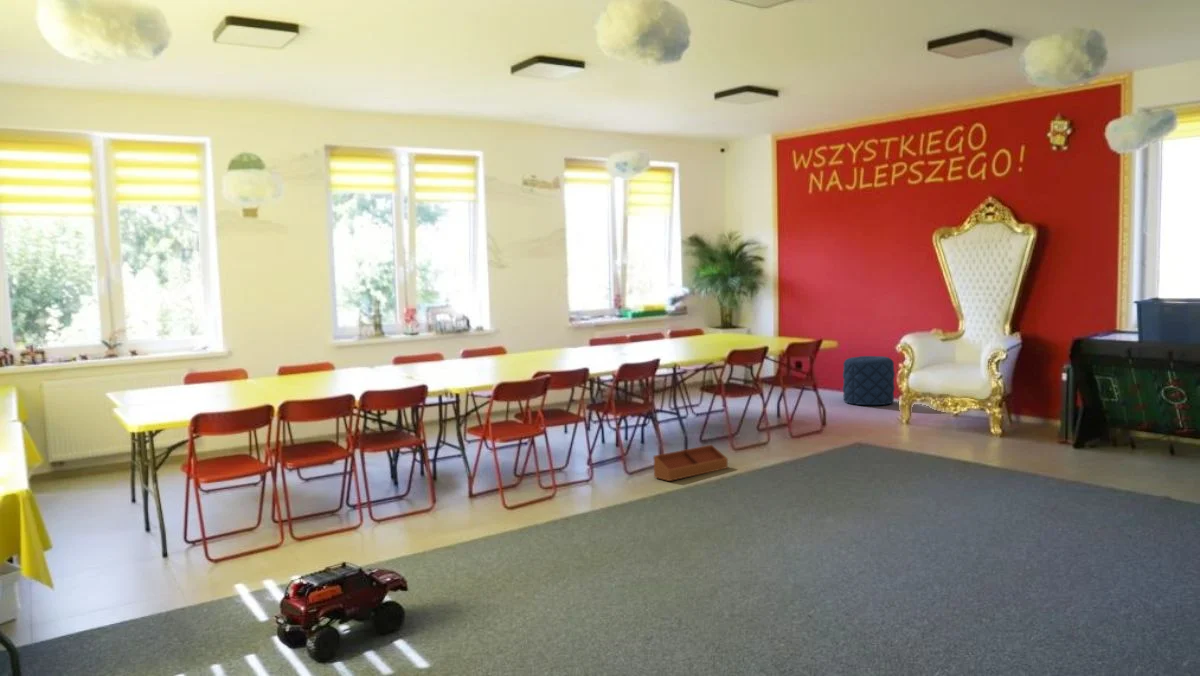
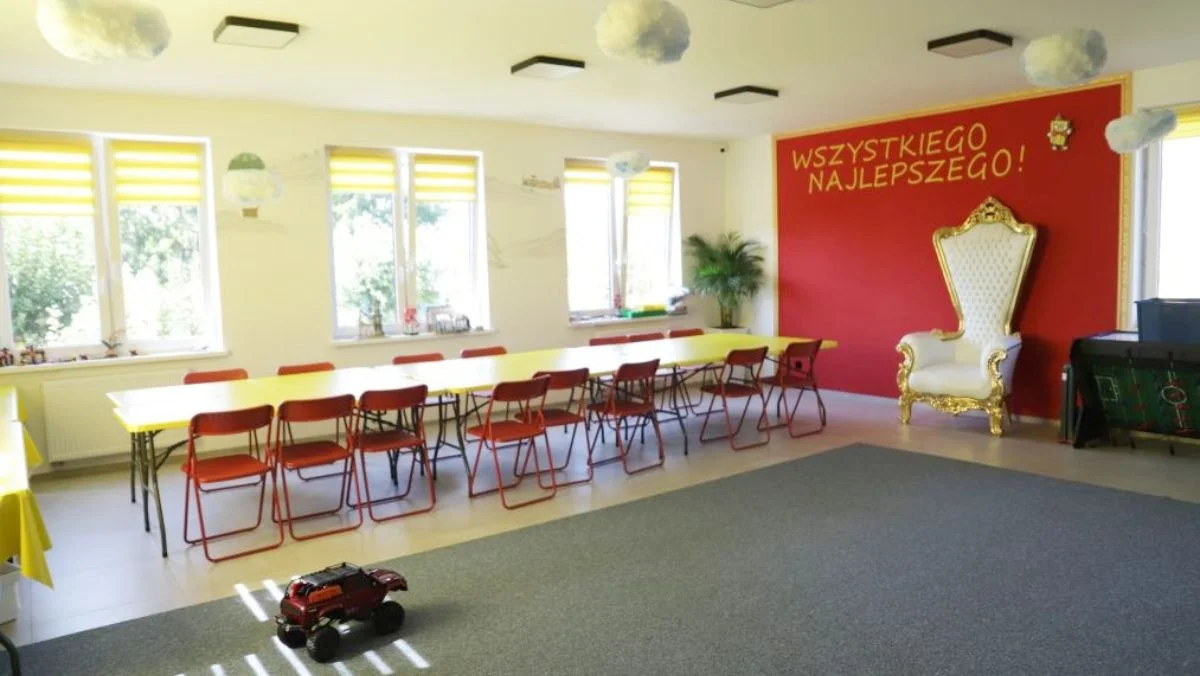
- storage bin (691, 462)
- pouf (868, 379)
